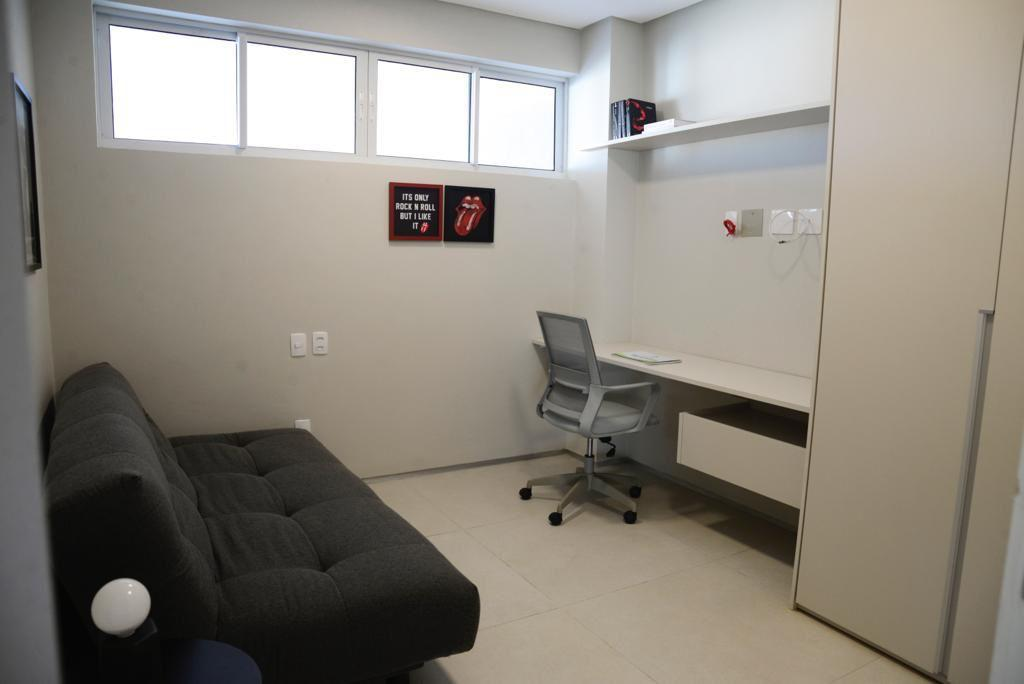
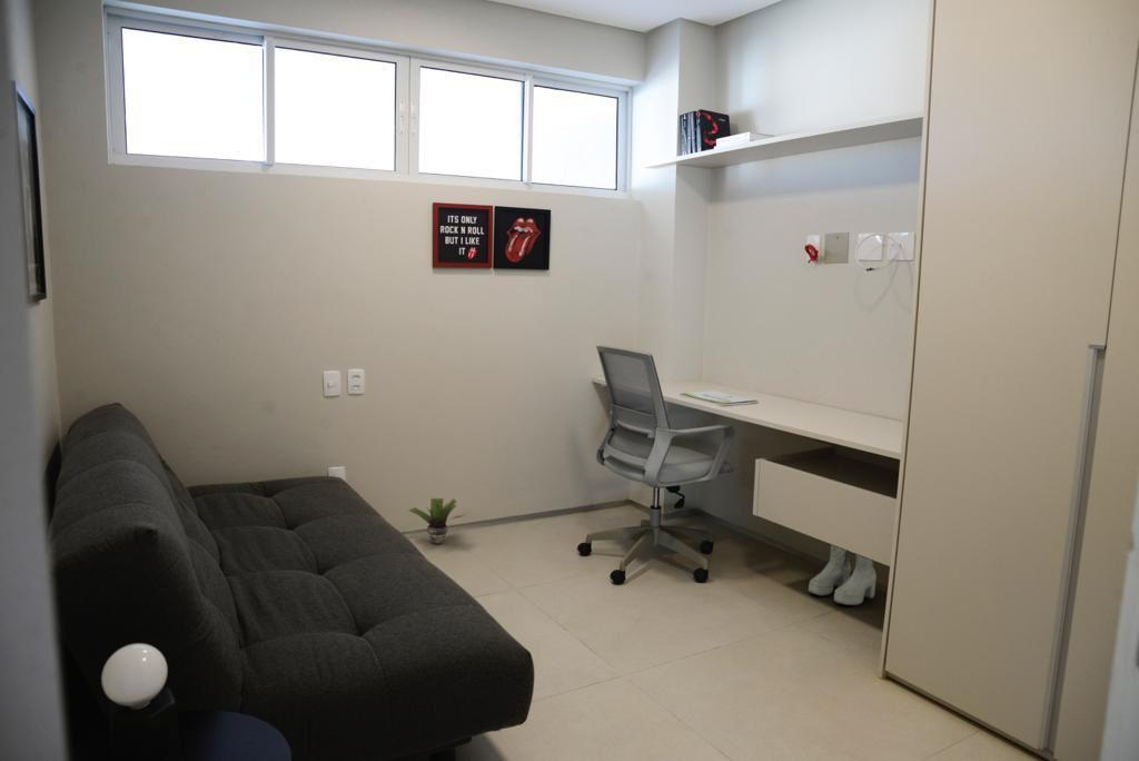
+ boots (843, 570)
+ potted plant (437, 521)
